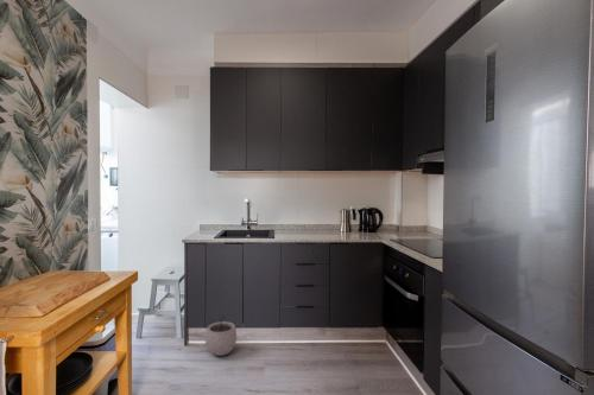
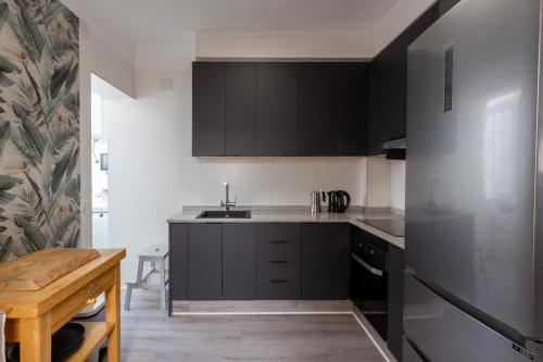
- plant pot (221, 333)
